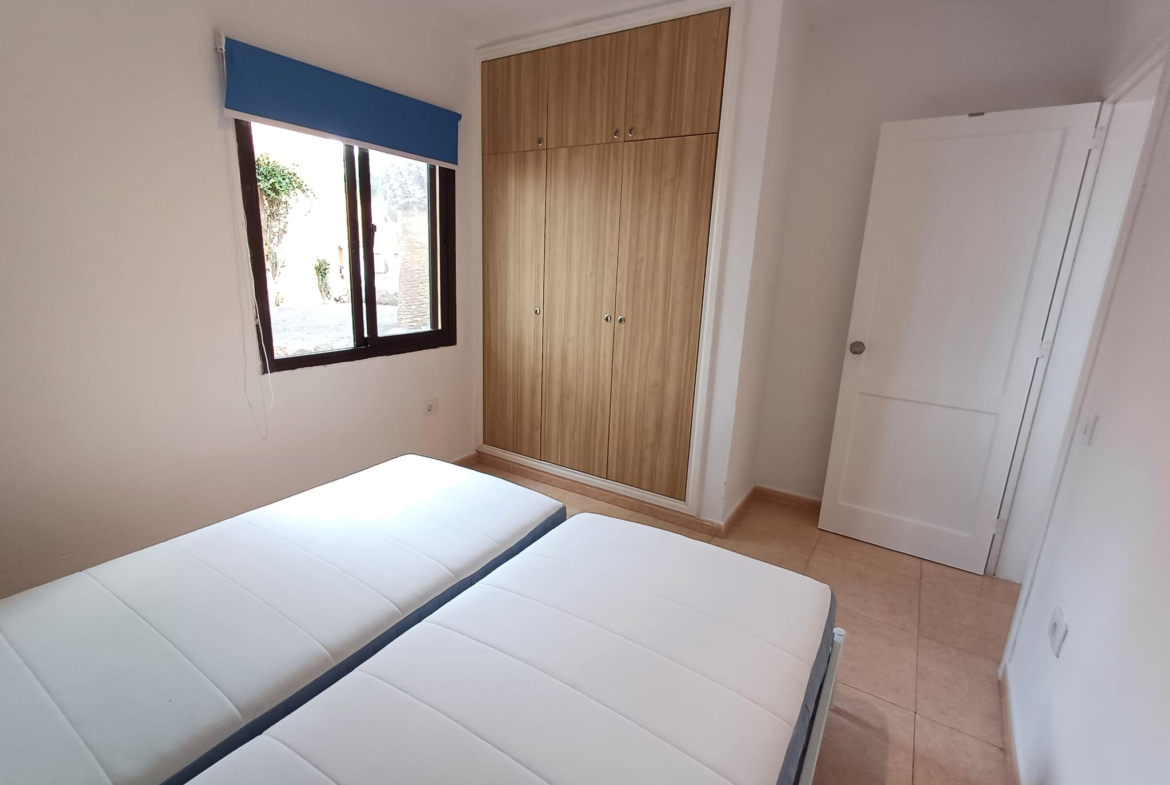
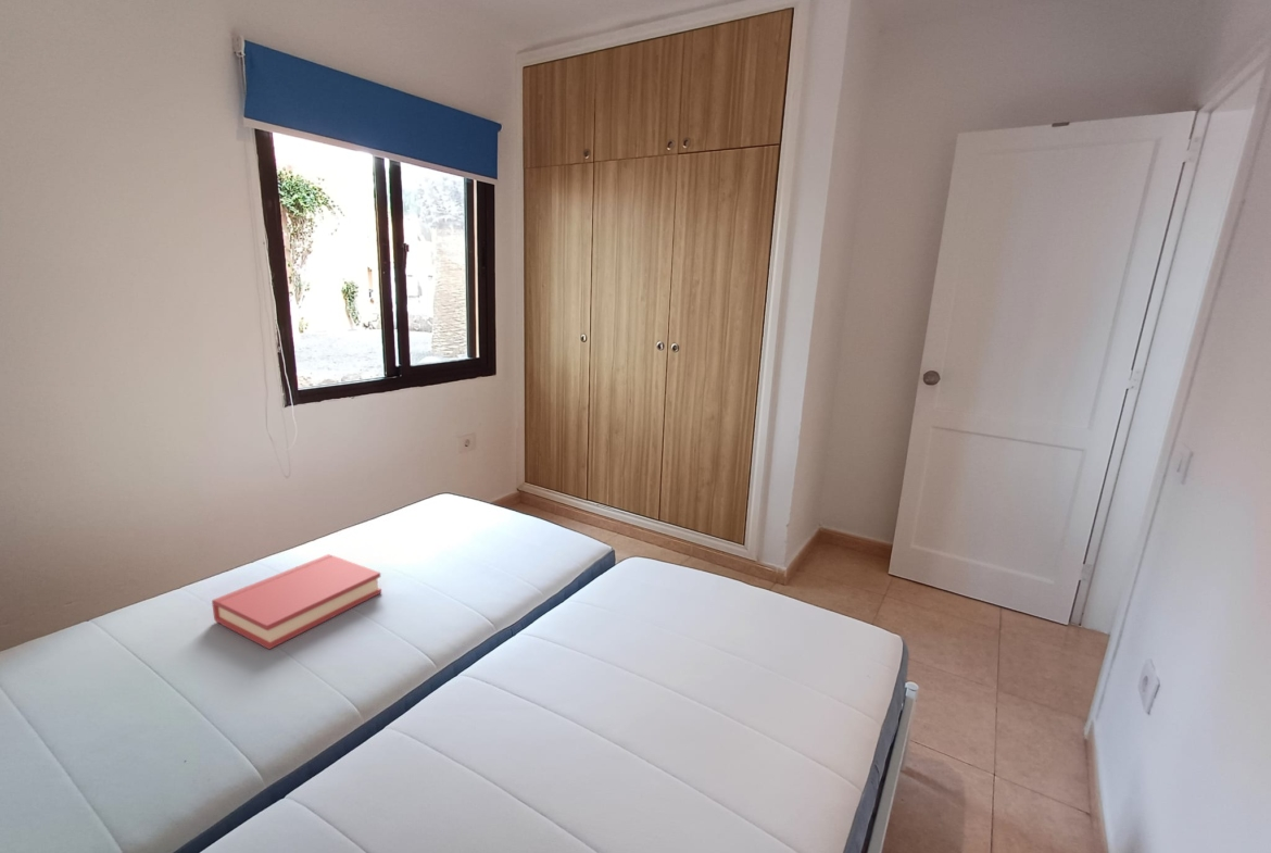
+ hardback book (301, 595)
